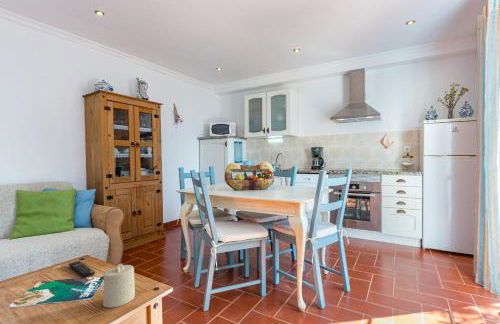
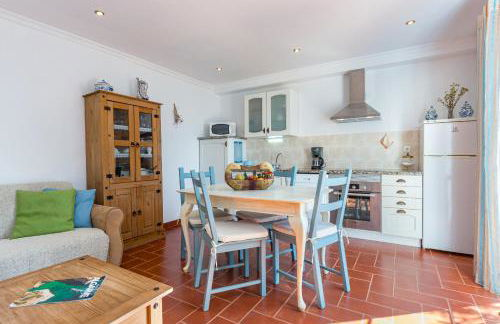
- remote control (81, 269)
- candle (119, 282)
